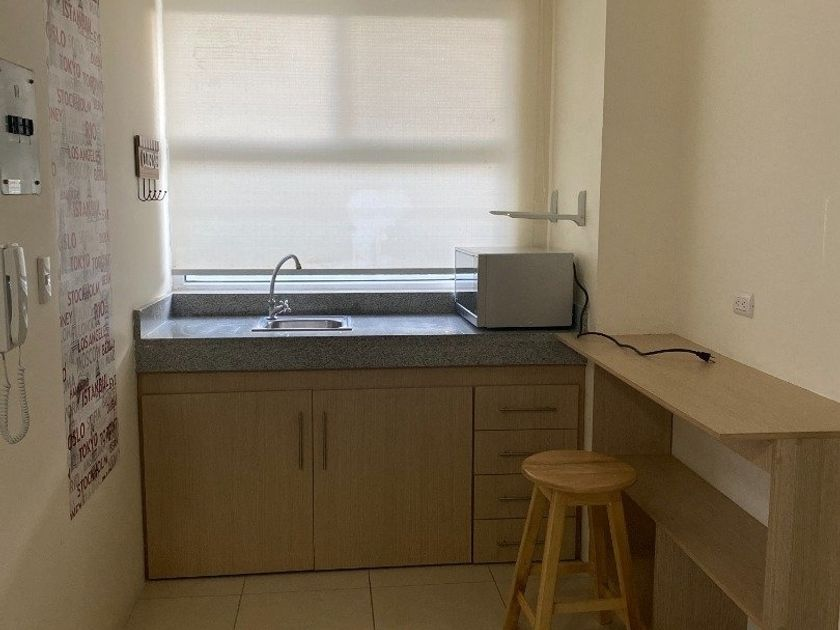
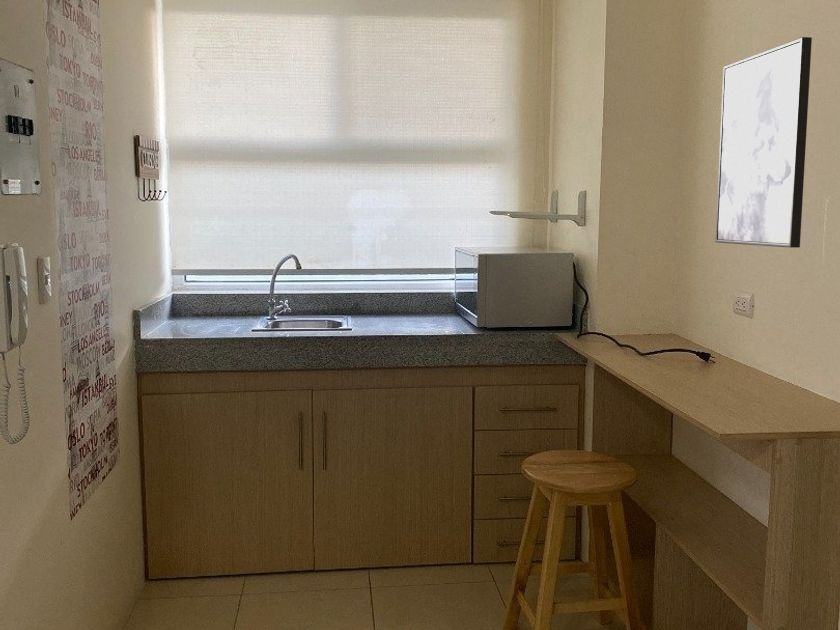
+ wall art (758, 150)
